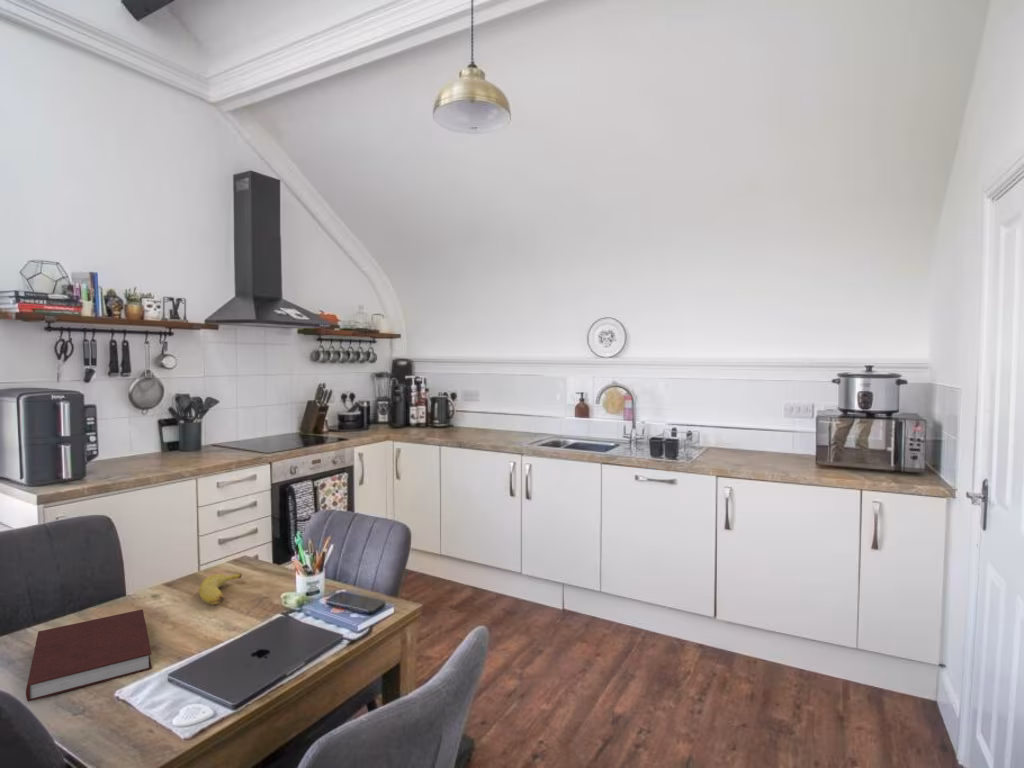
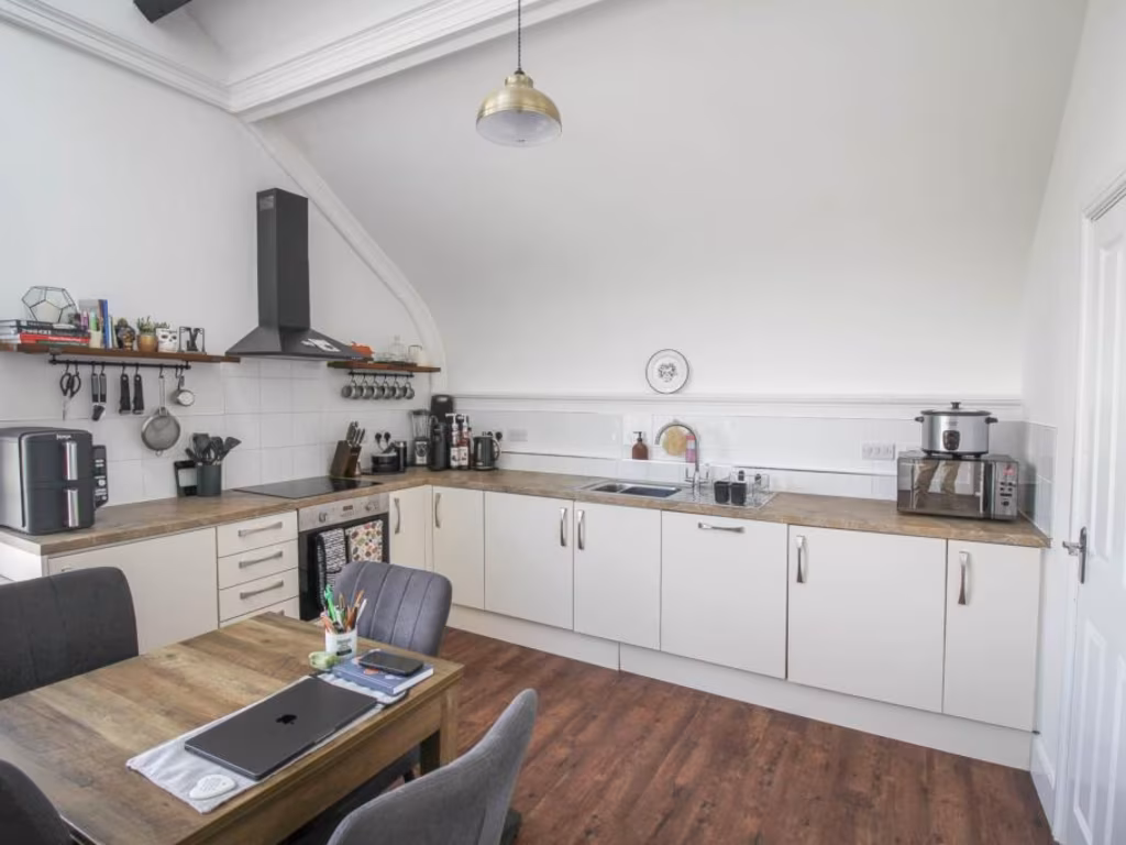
- banana (219, 586)
- notebook (92, 649)
